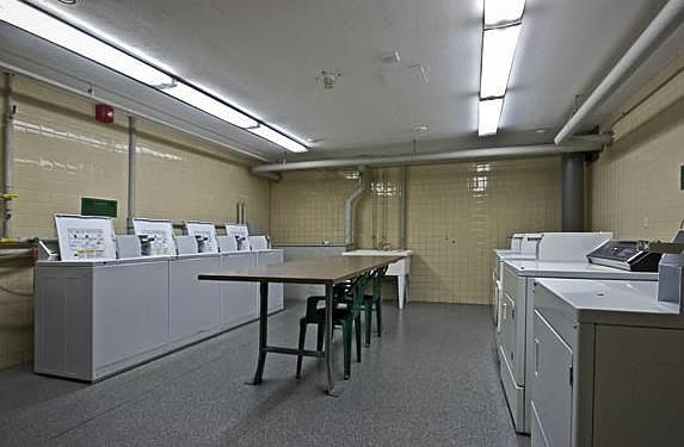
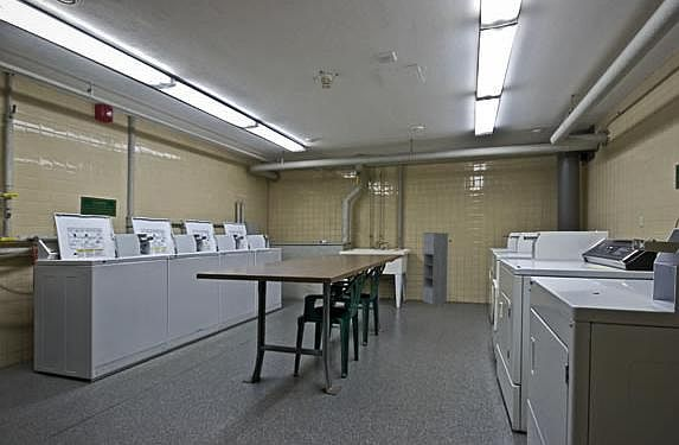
+ storage cabinet (435, 267)
